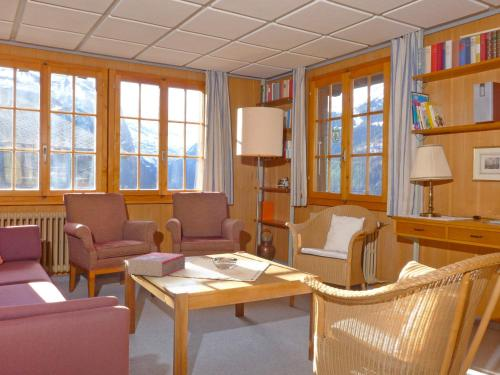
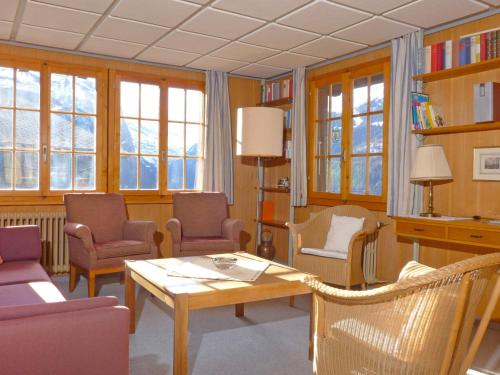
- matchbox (157, 263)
